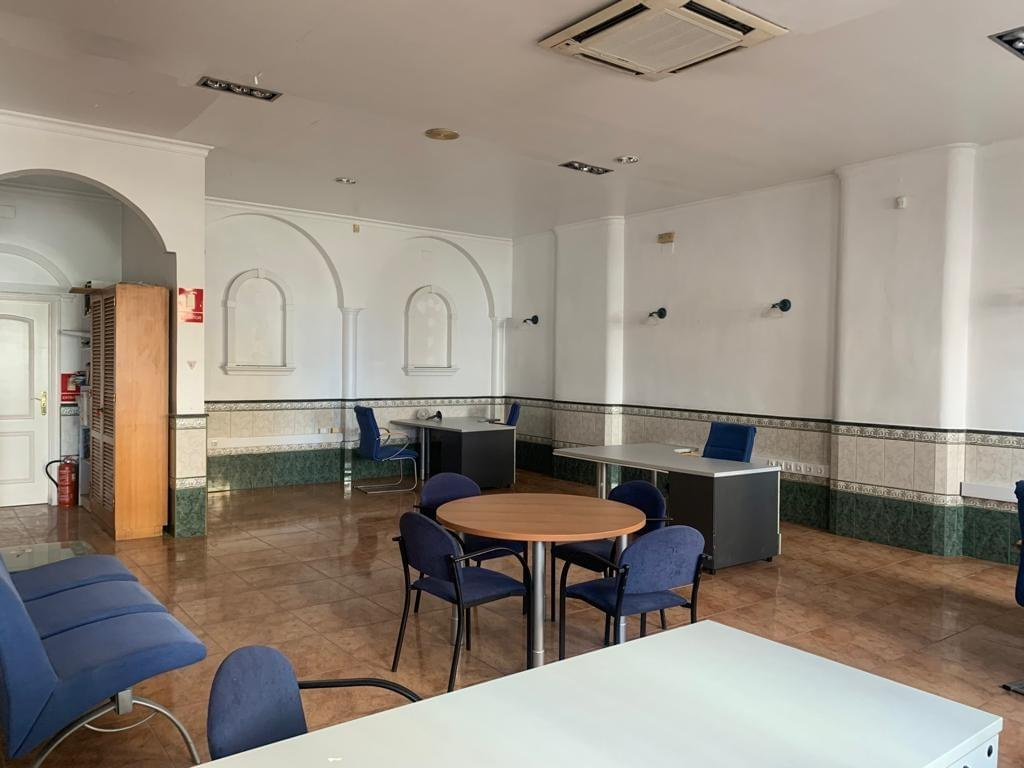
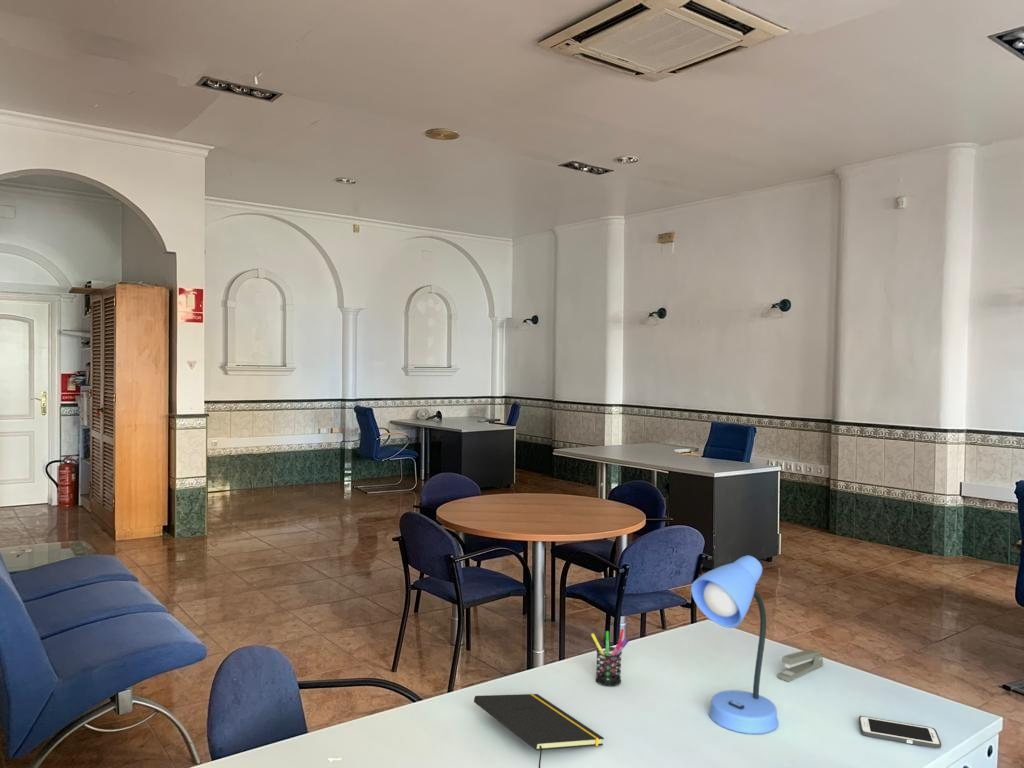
+ pen holder (610, 654)
+ stapler (800, 661)
+ notepad (536, 719)
+ cell phone (898, 731)
+ desk lamp (735, 627)
